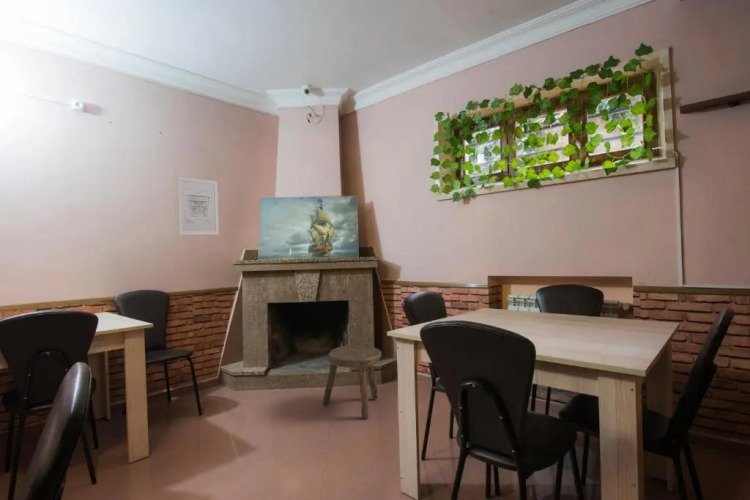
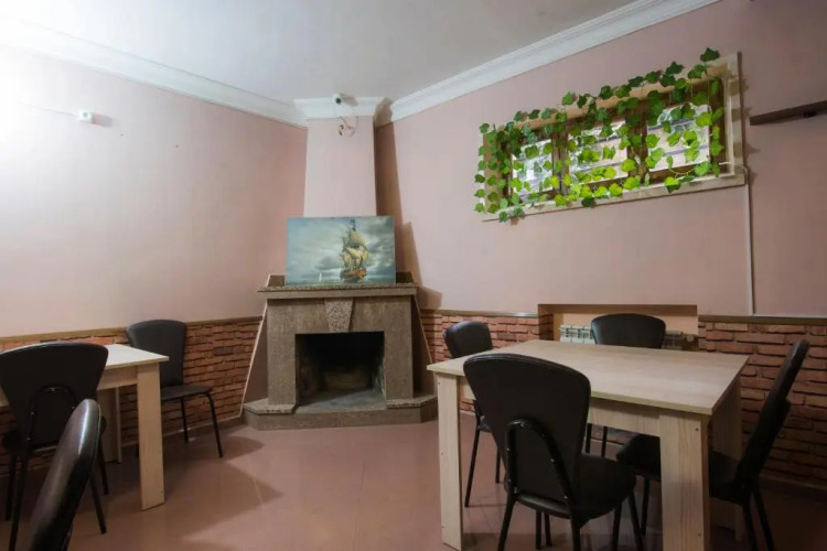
- wall art (198, 206)
- stool (359, 378)
